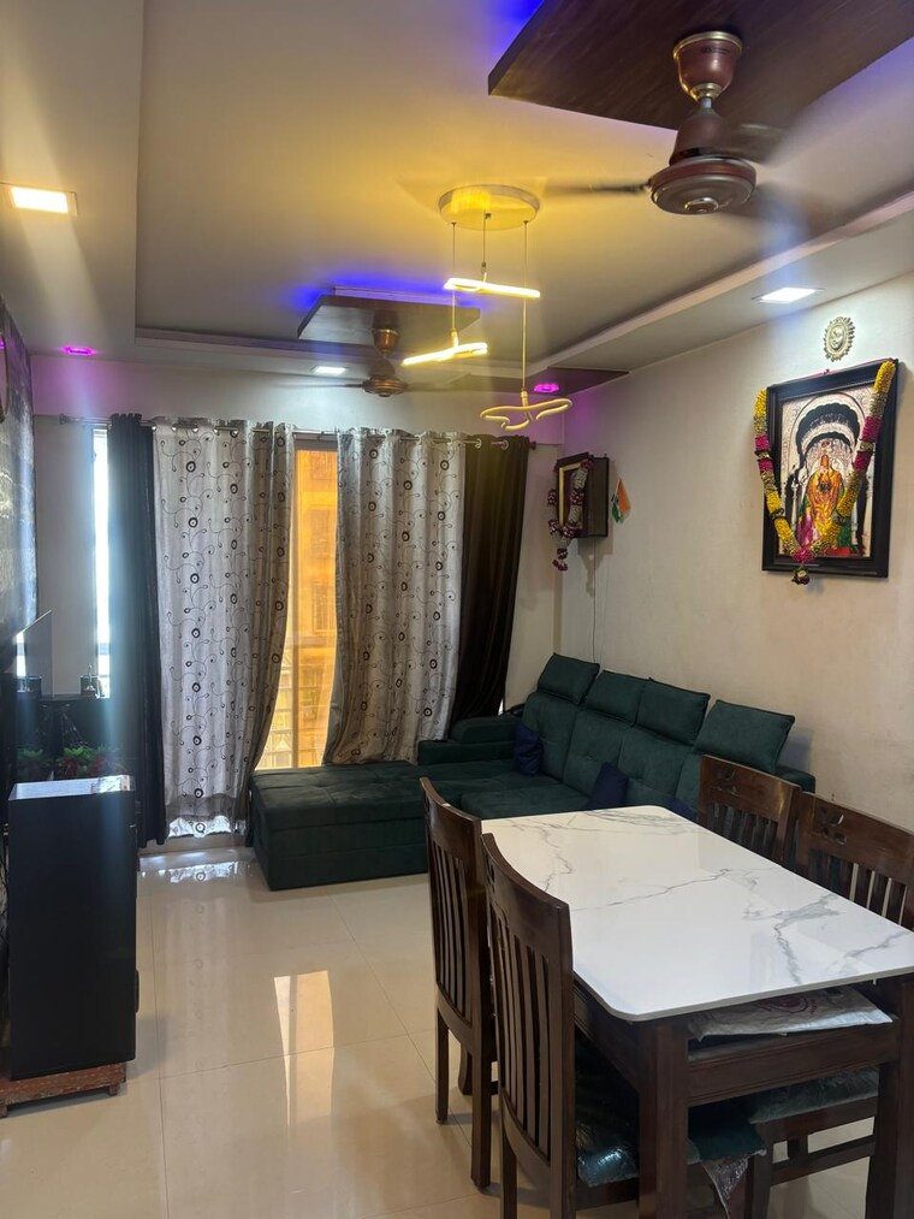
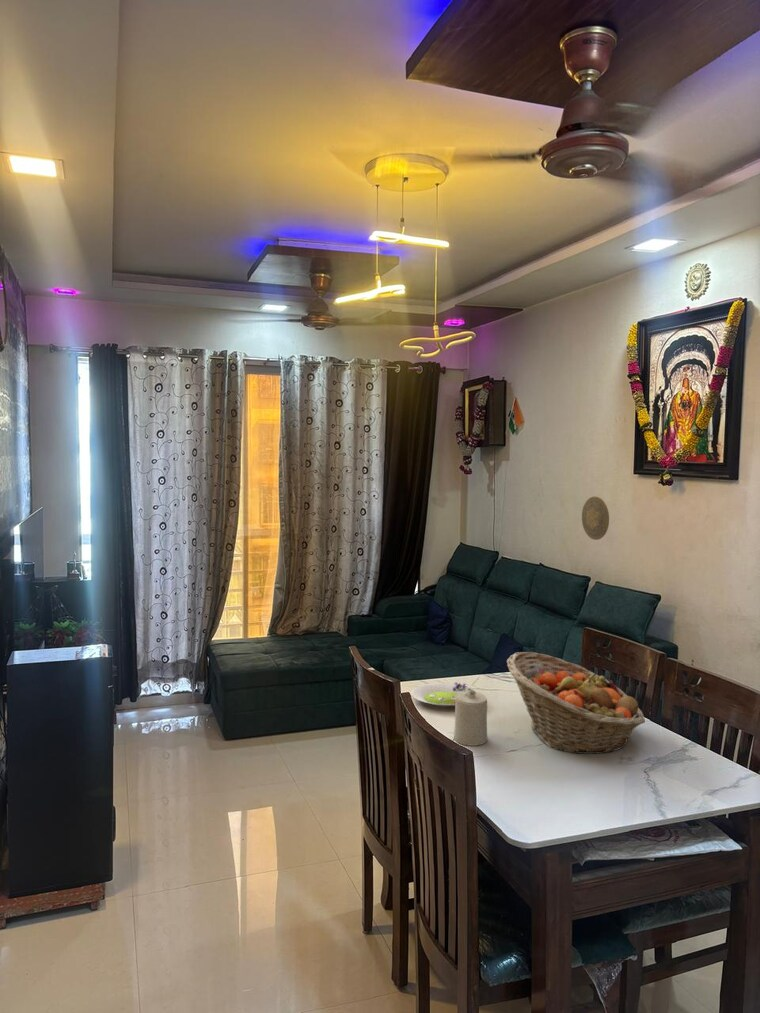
+ salad plate (444, 695)
+ decorative plate (593, 518)
+ fruit basket (572, 698)
+ candle (470, 713)
